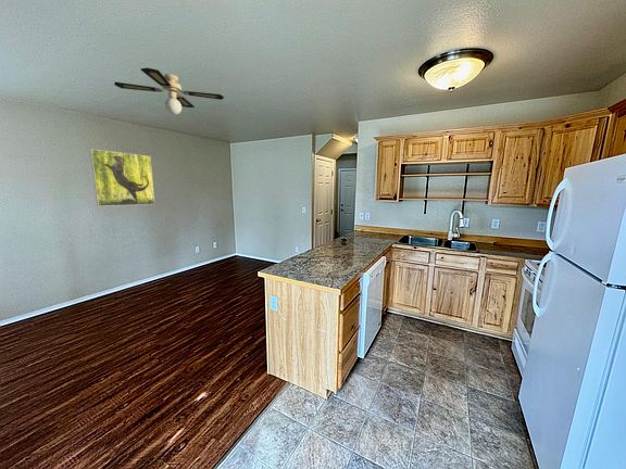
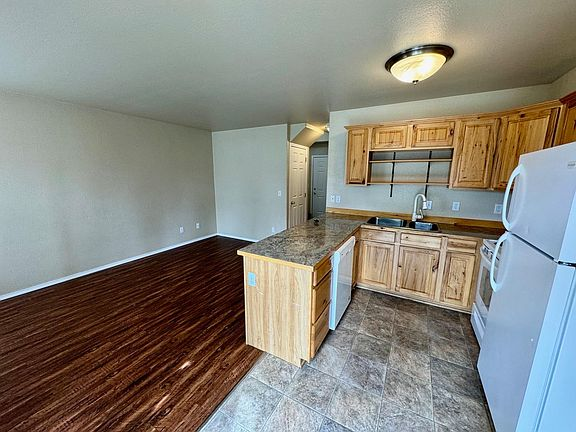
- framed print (125, 179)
- ceiling fan (172, 96)
